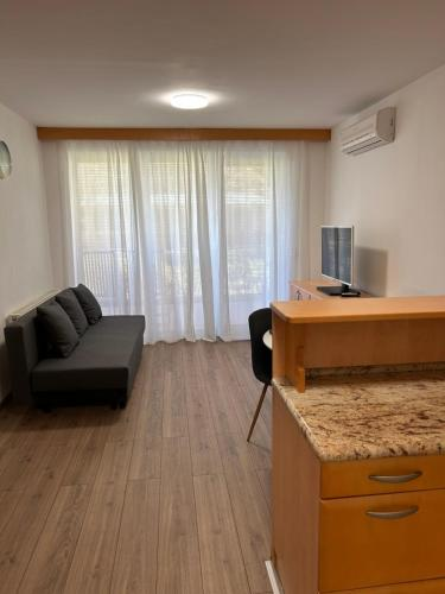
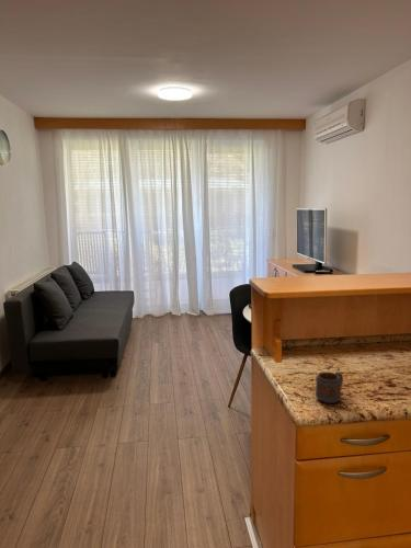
+ mug (331, 385)
